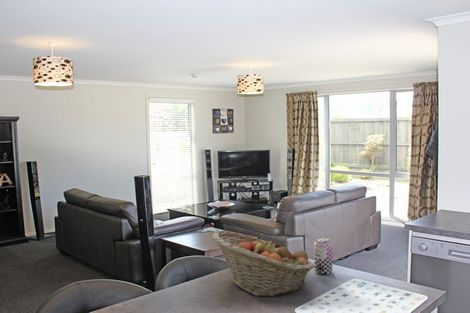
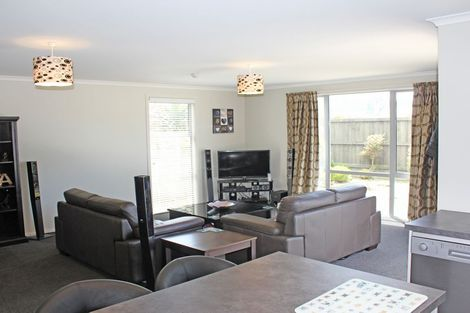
- fruit basket (261, 258)
- beer can (323, 256)
